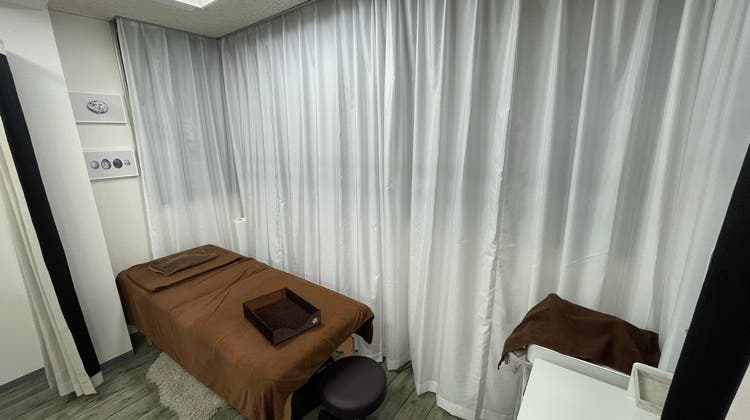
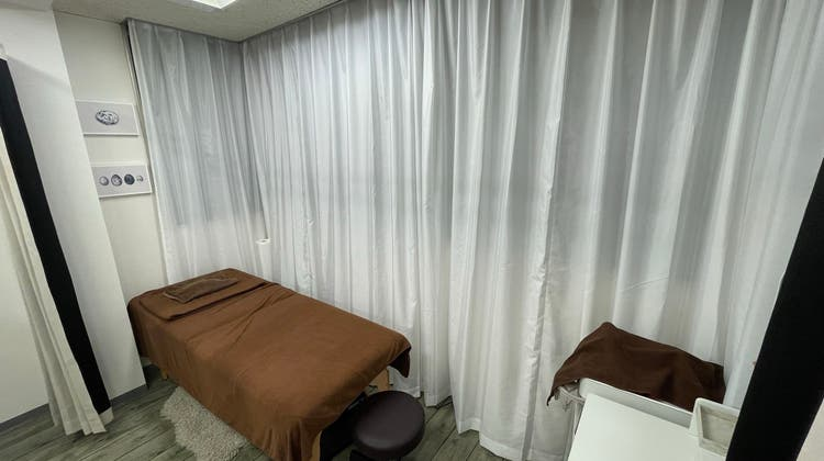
- tray (281, 312)
